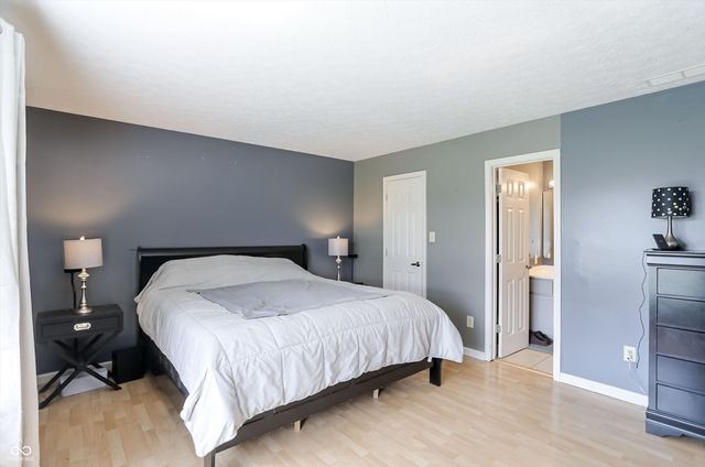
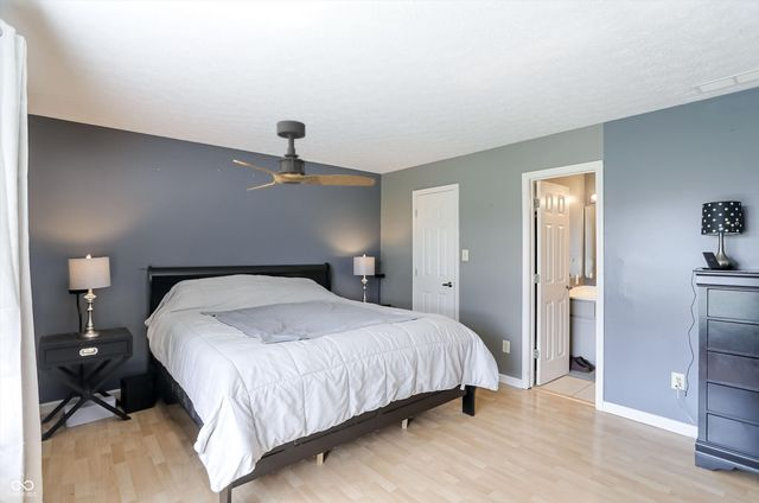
+ ceiling fan (301, 159)
